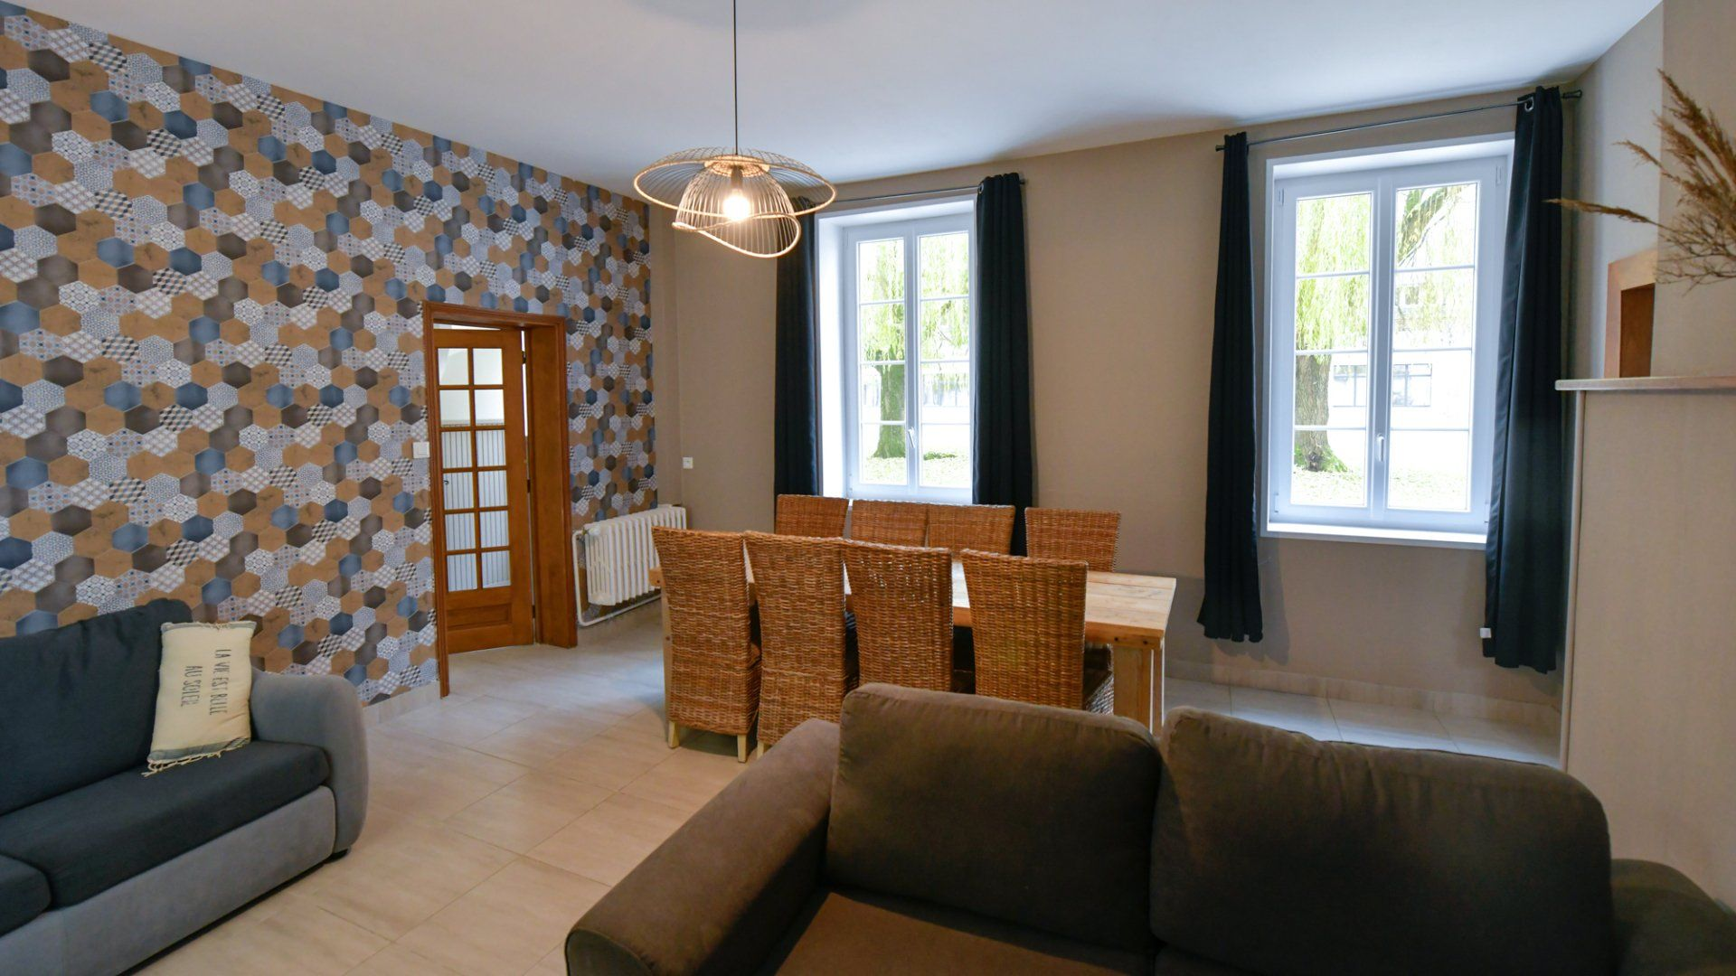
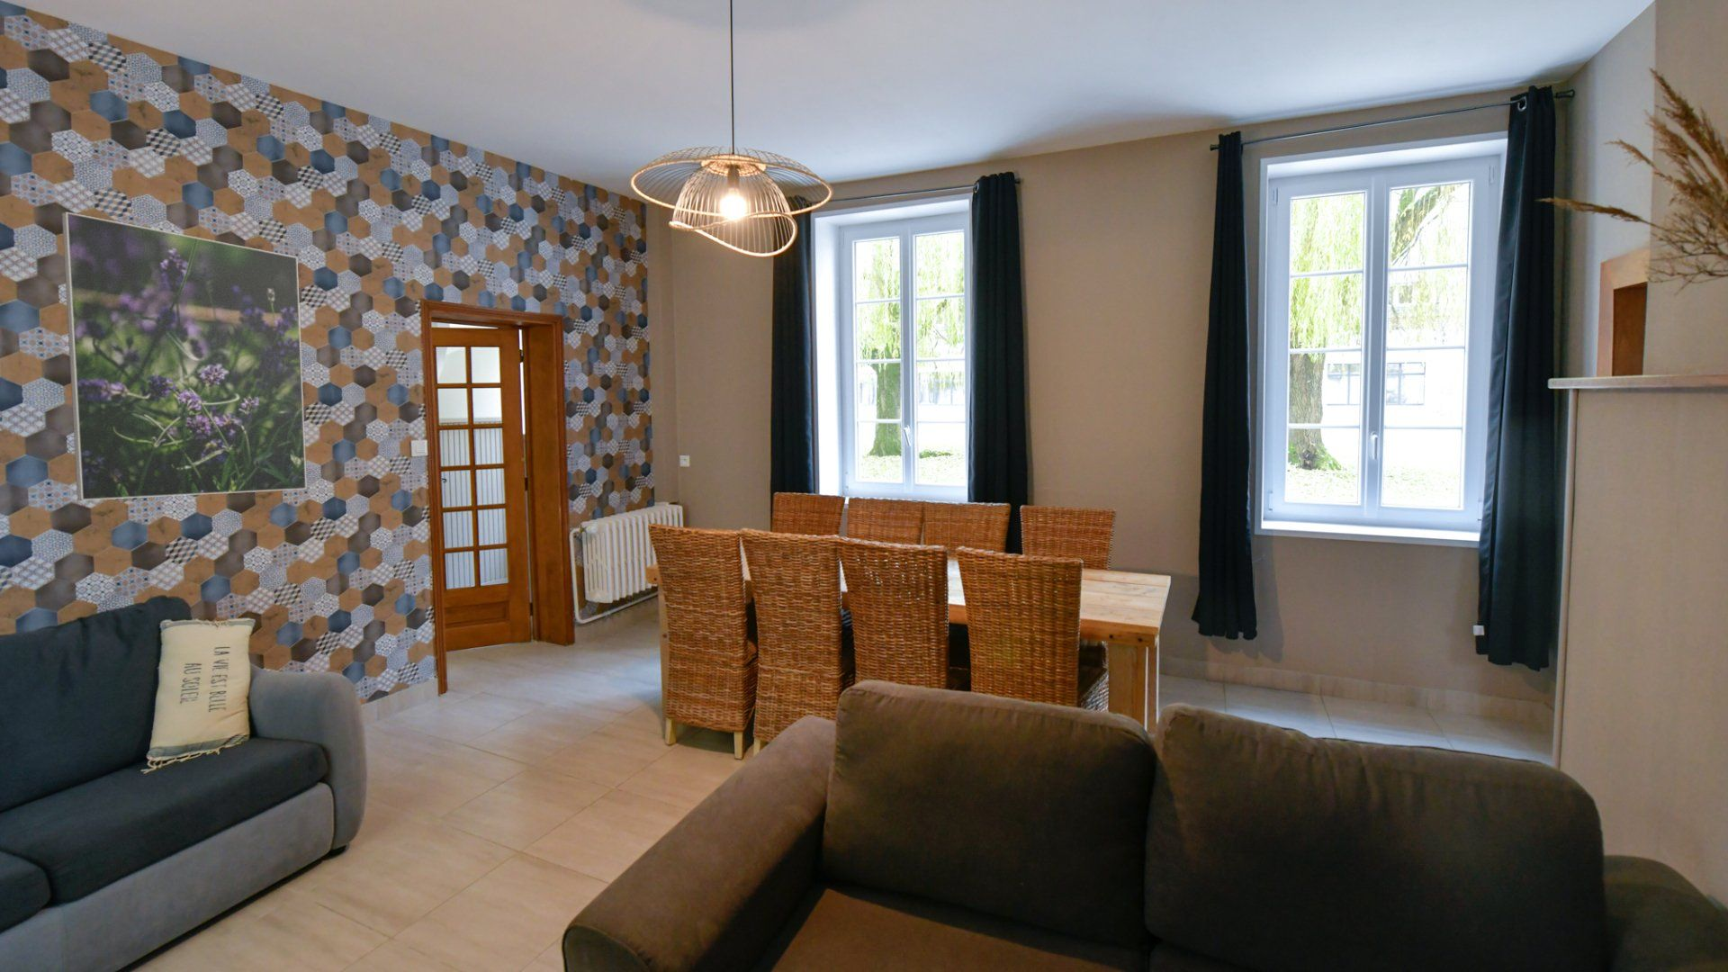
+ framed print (198, 367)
